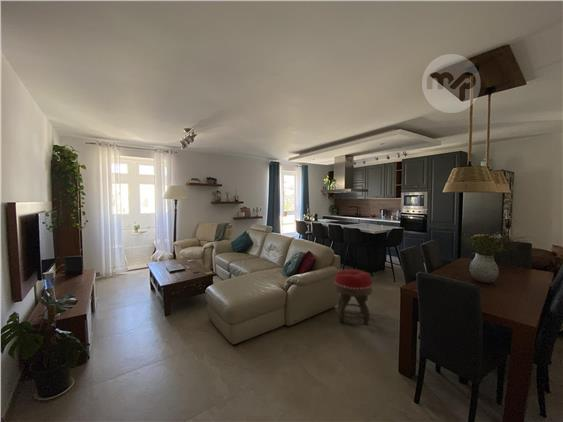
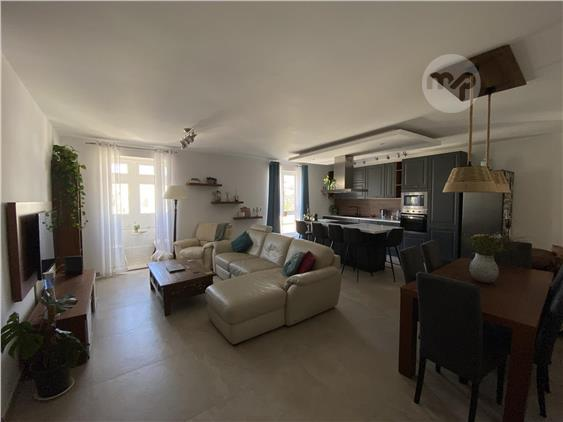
- footstool (352, 294)
